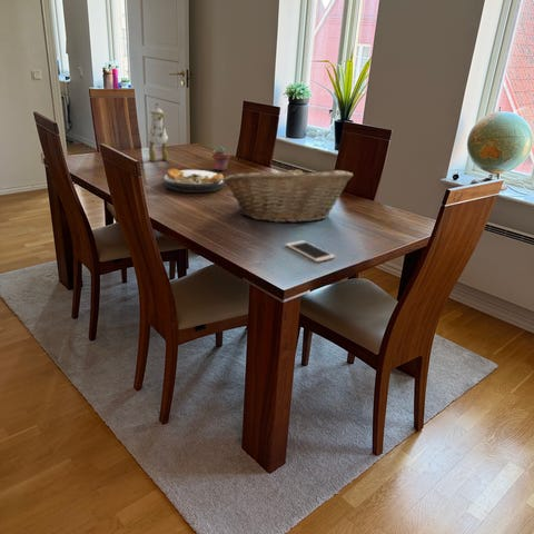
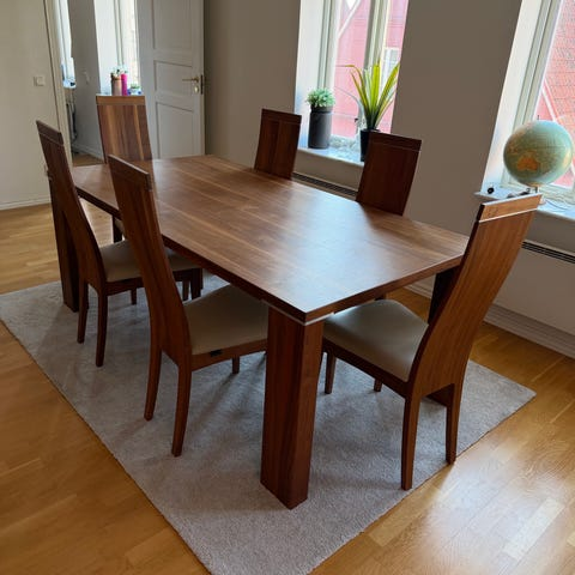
- cell phone (309, 250)
- plate (194, 178)
- potted succulent (220, 157)
- teapot (158, 132)
- fruit basket (287, 188)
